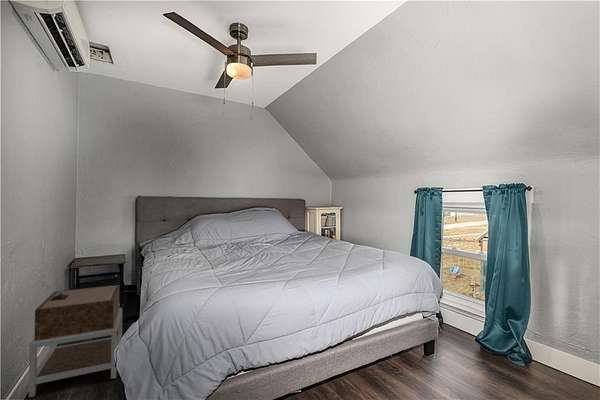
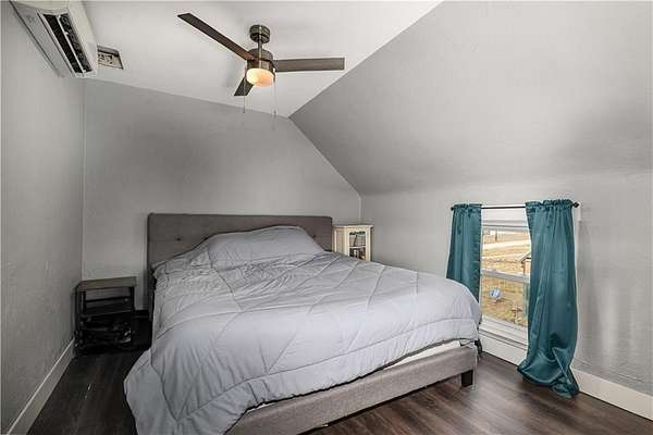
- nightstand (82, 330)
